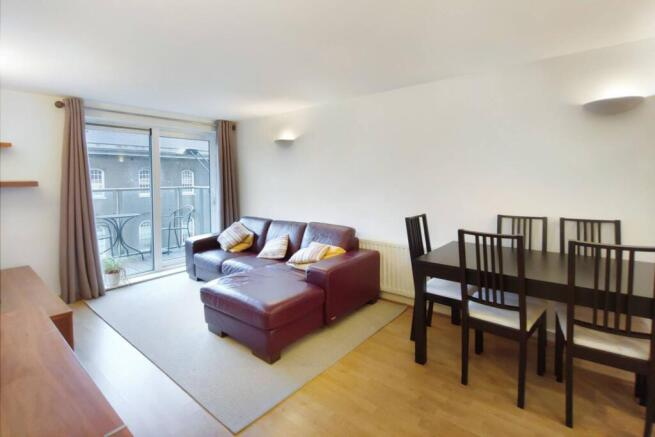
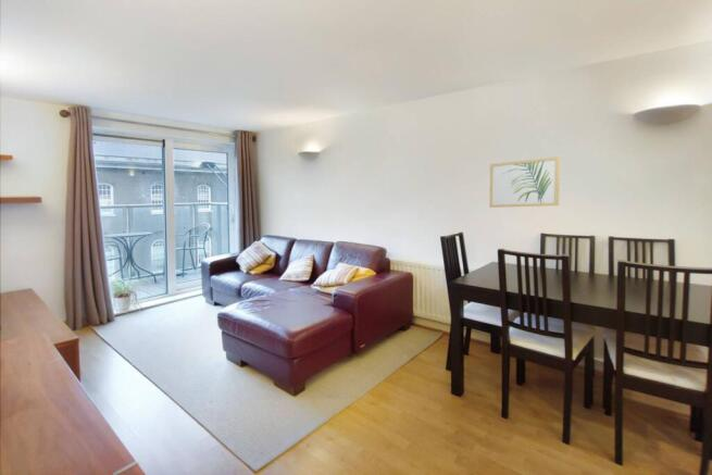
+ wall art (522, 184)
